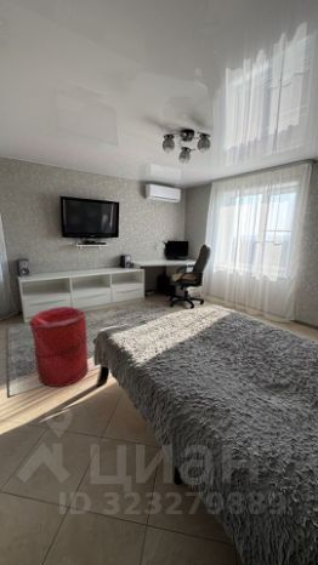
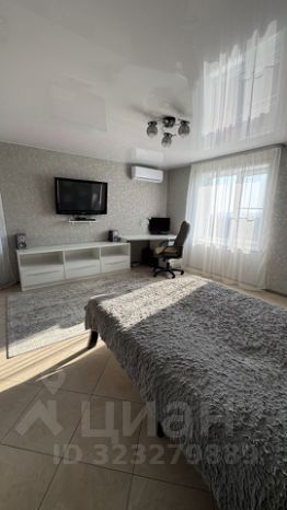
- laundry hamper (61, 343)
